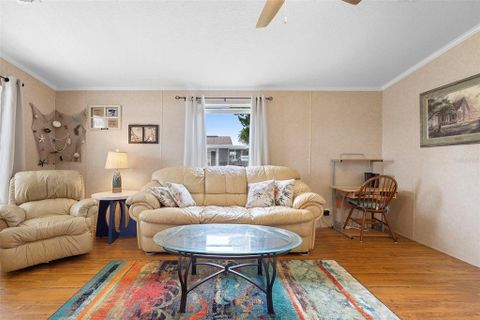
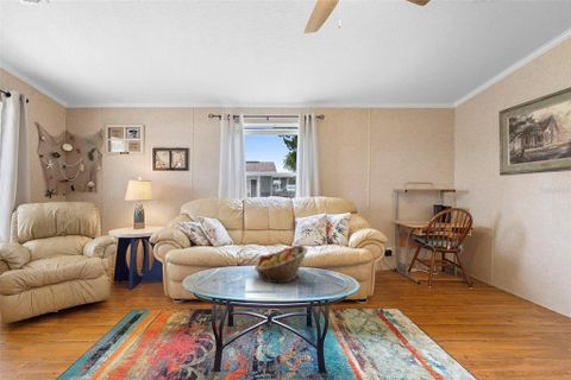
+ fruit basket (281, 261)
